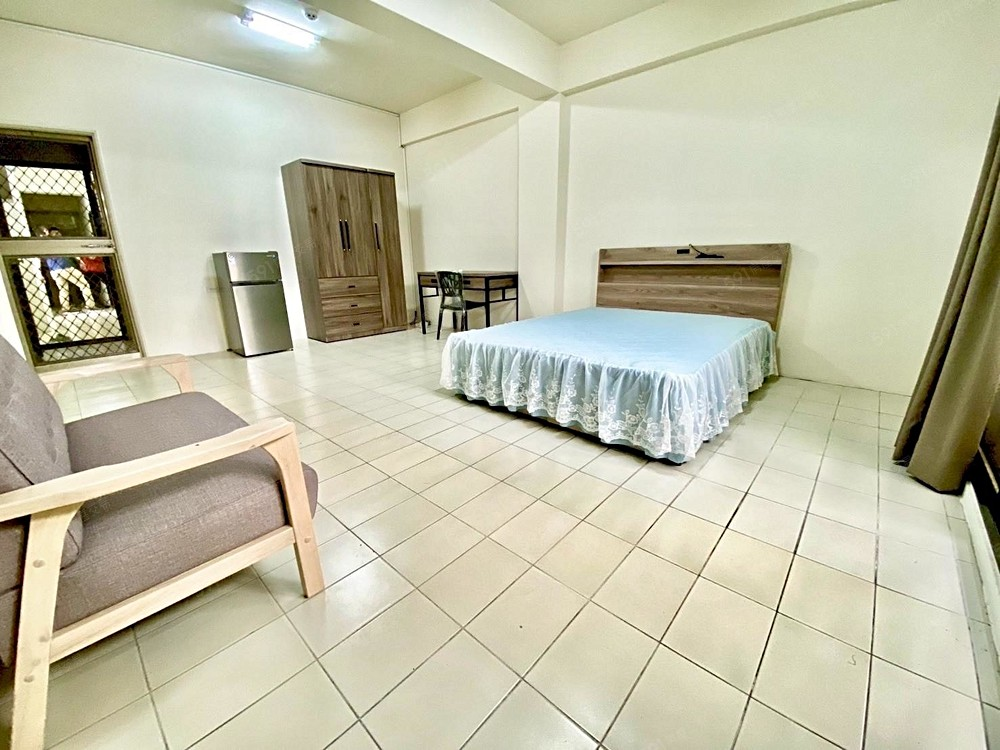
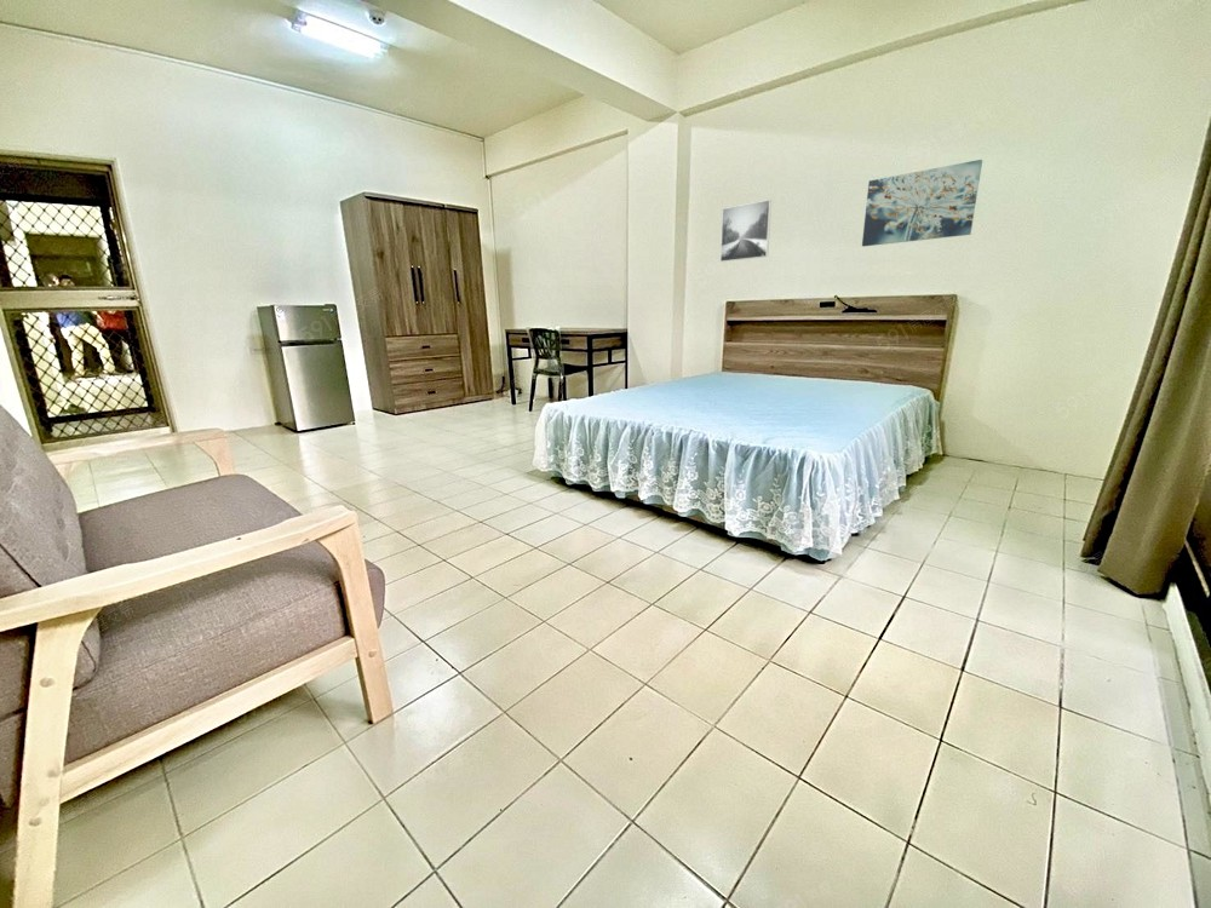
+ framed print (745, 231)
+ wall art (917, 206)
